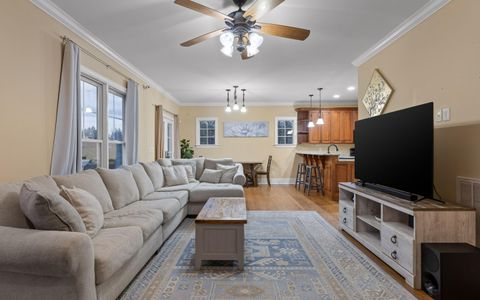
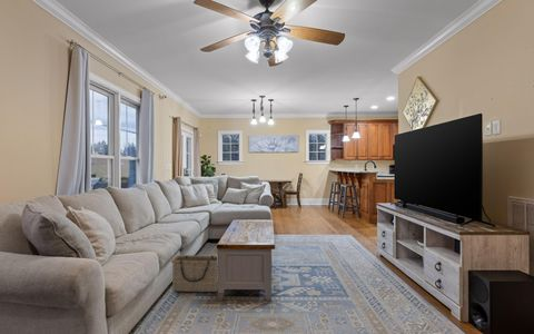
+ basket (196, 273)
